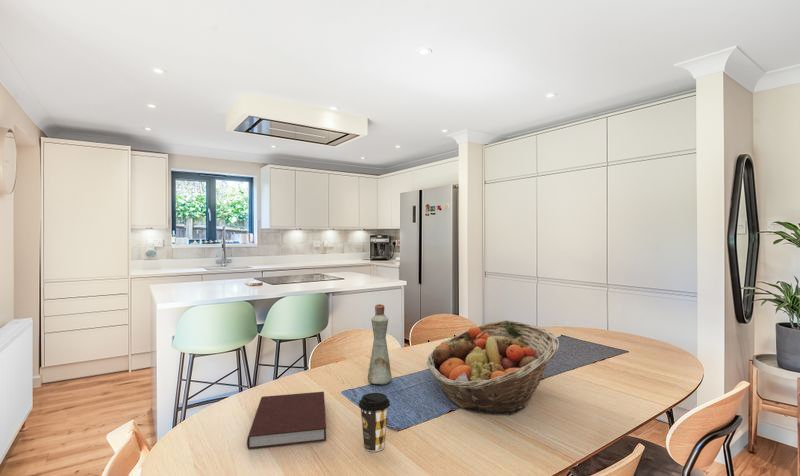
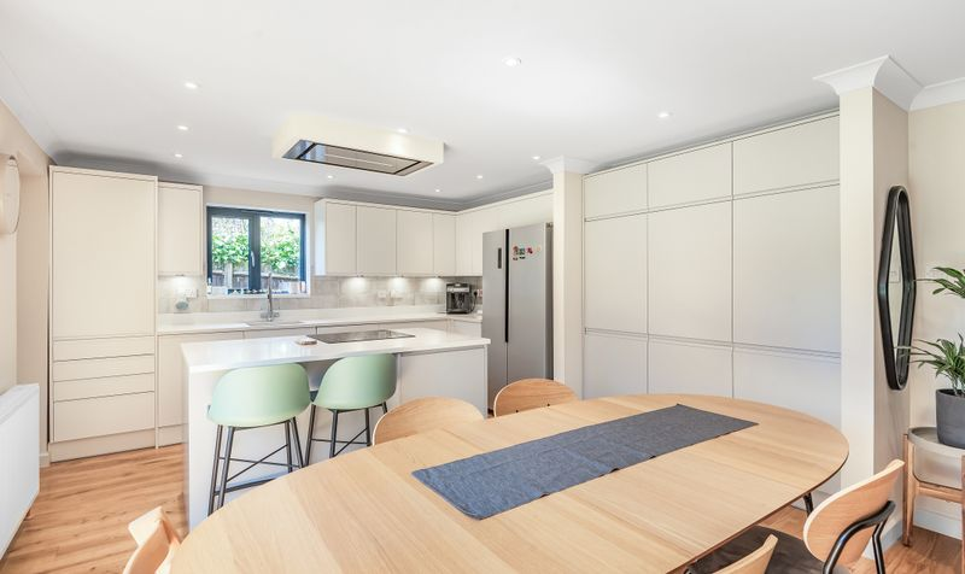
- bottle (379, 342)
- notebook (290, 416)
- fruit basket (489, 360)
- coffee cup (374, 421)
